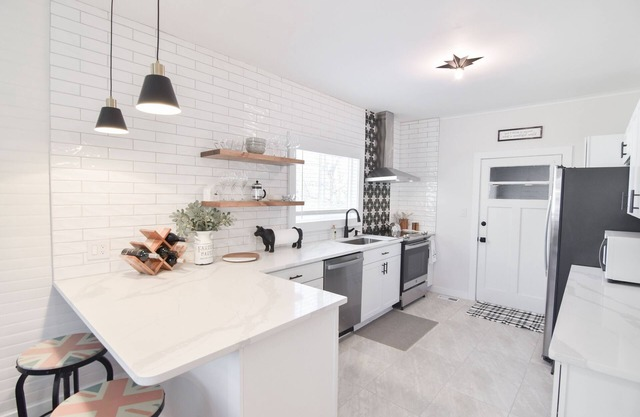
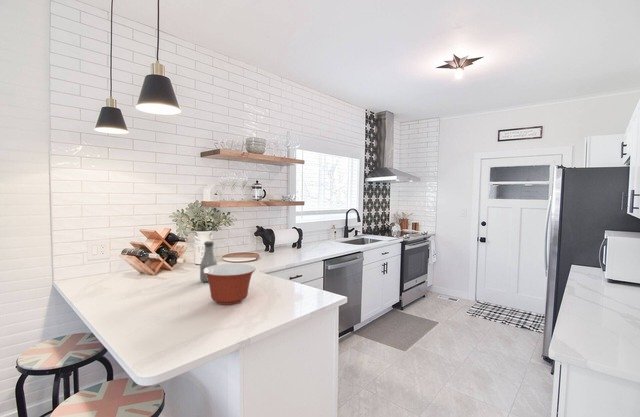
+ mixing bowl (229, 284)
+ bottle (208, 261)
